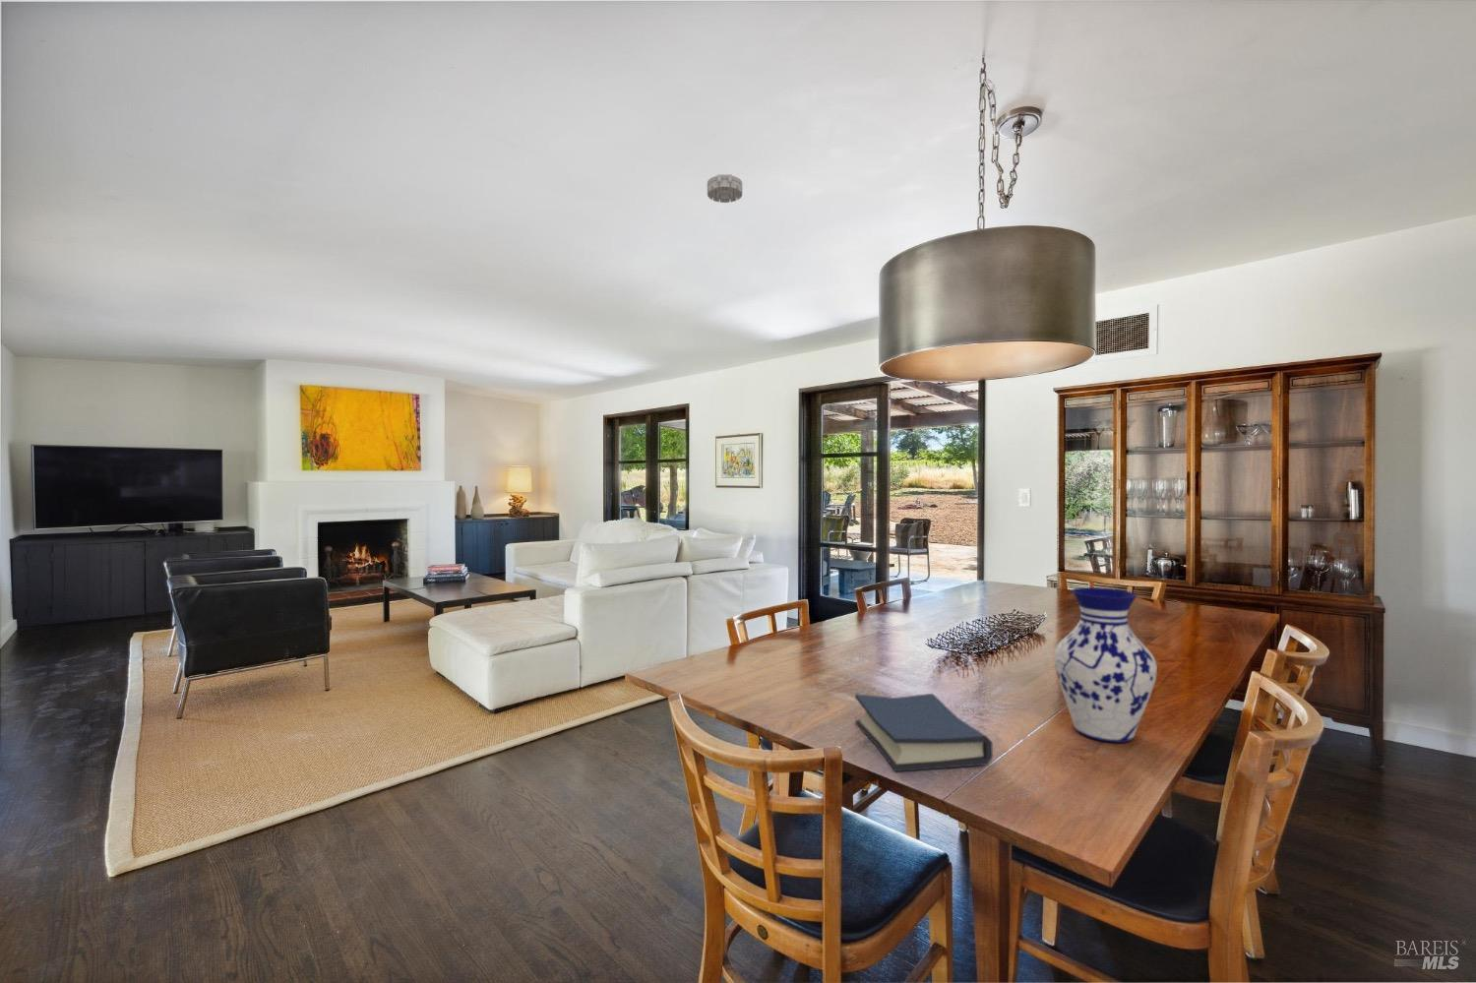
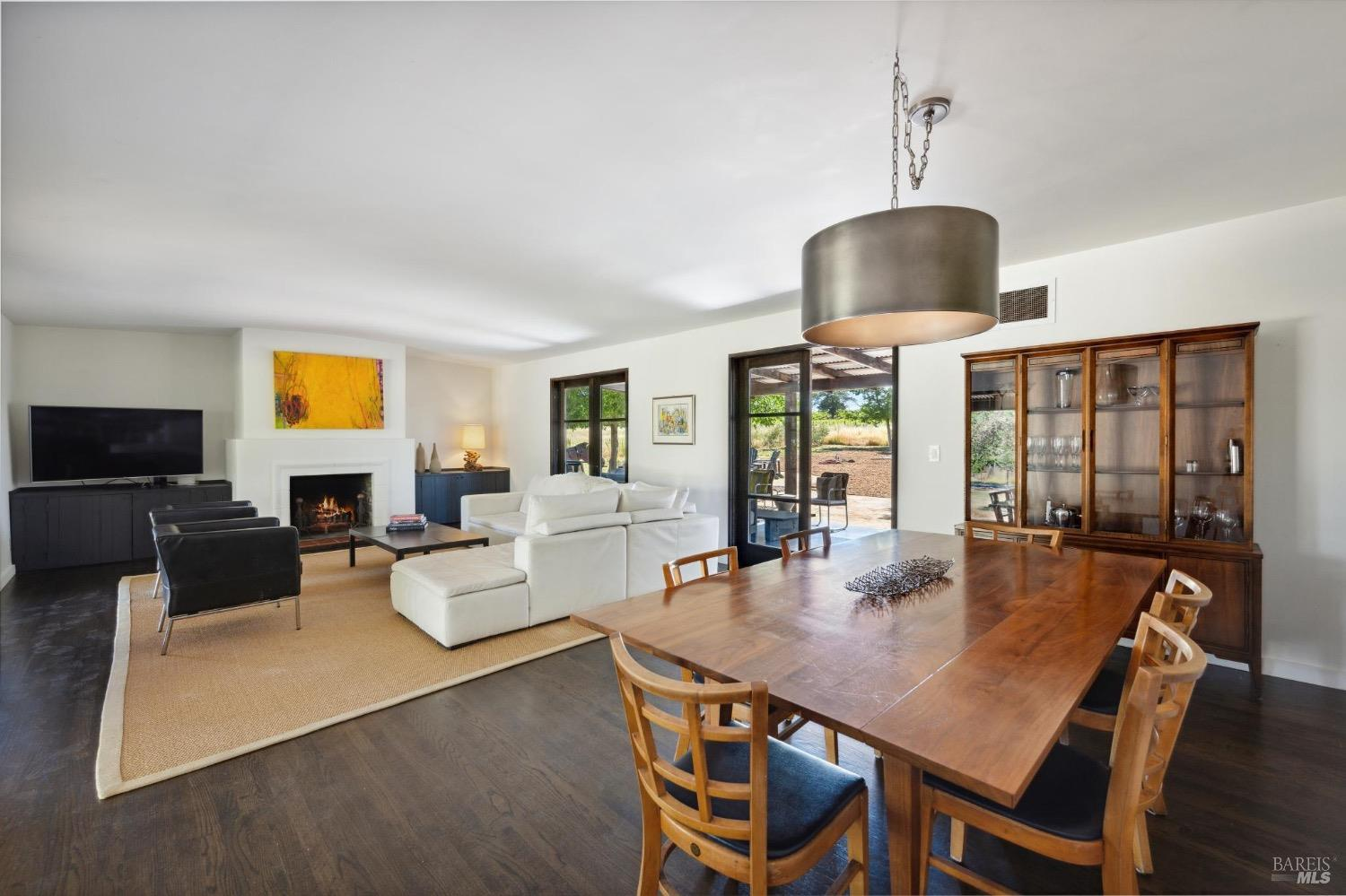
- hardback book (918, 726)
- vase (1103, 663)
- smoke detector (724, 188)
